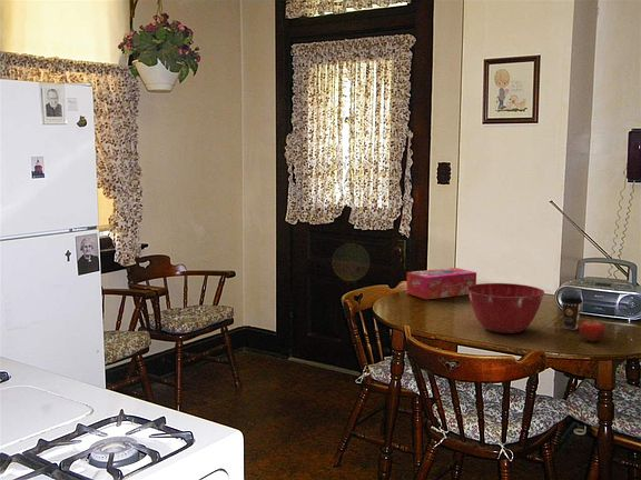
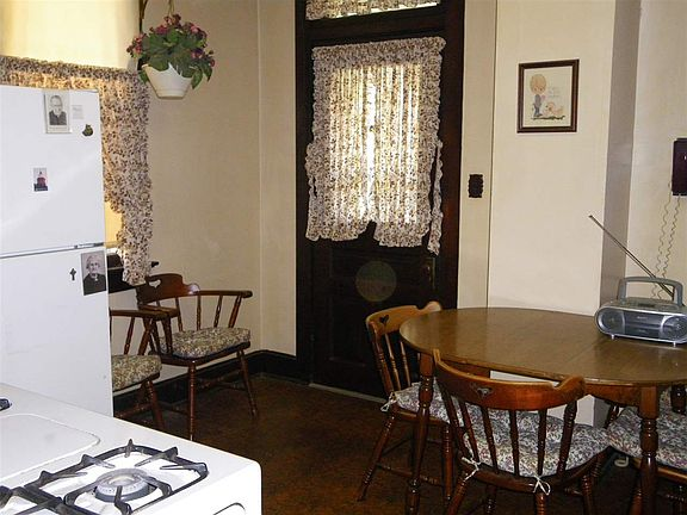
- mixing bowl (504, 309)
- fruit (592, 329)
- tissue box (441, 282)
- coffee cup (571, 312)
